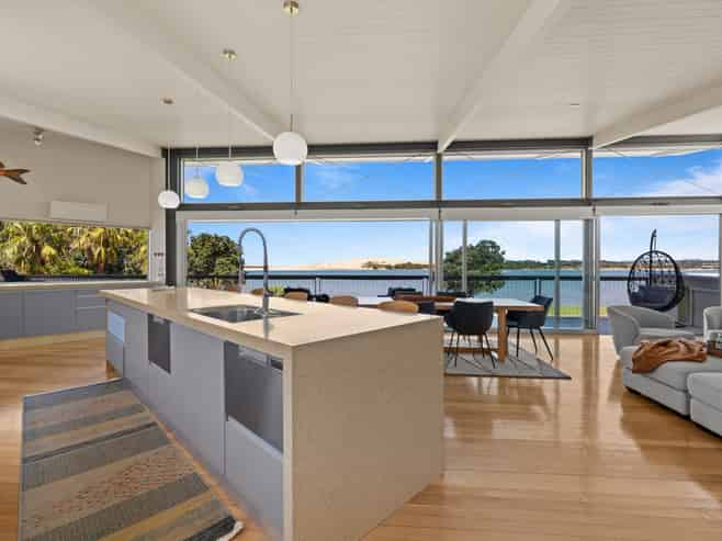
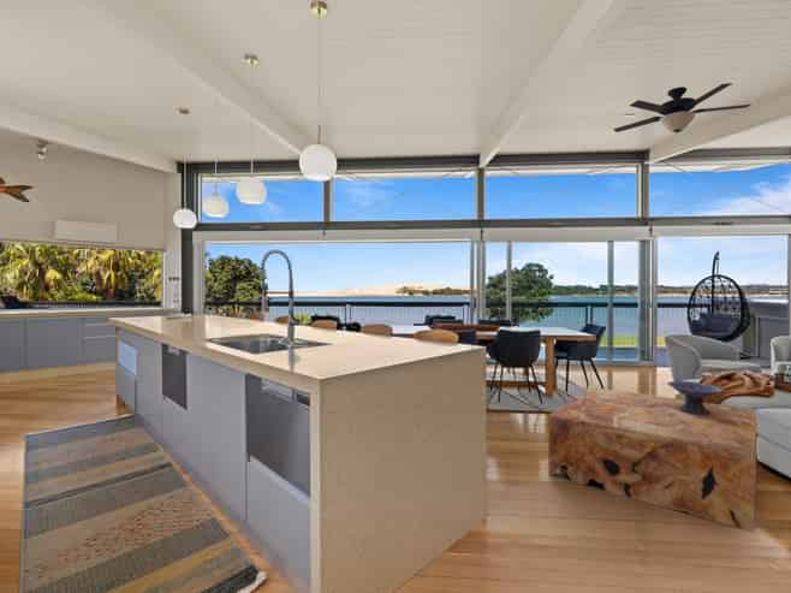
+ decorative bowl (694, 397)
+ ceiling fan (677, 121)
+ coffee table (654, 441)
